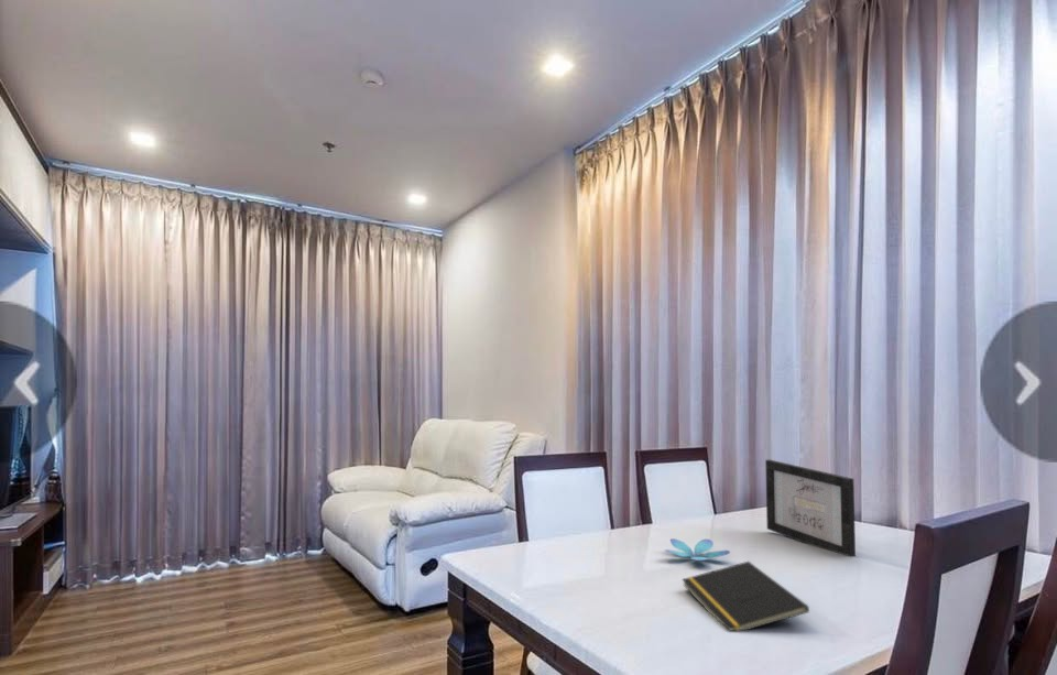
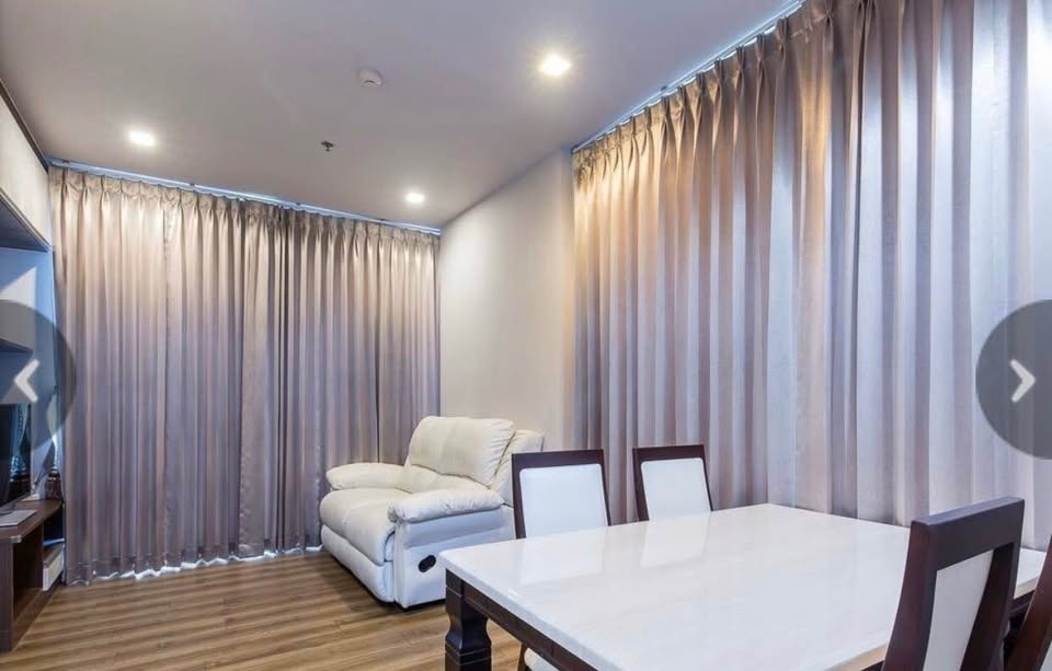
- picture frame (809, 502)
- notepad (740, 594)
- flower (693, 553)
